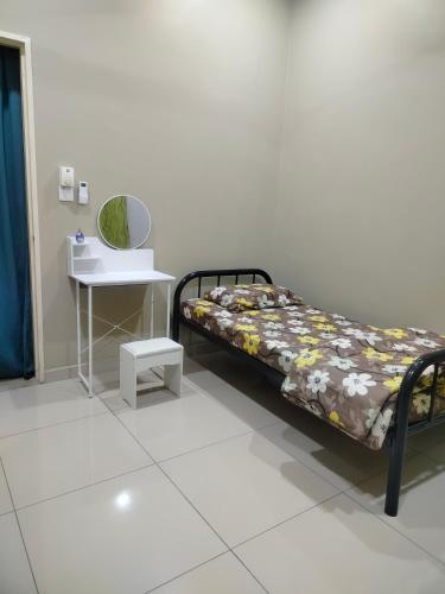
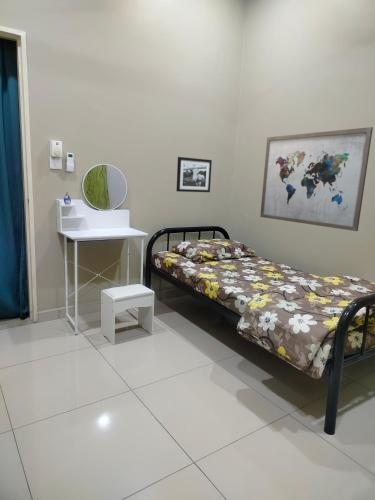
+ wall art (307, 179)
+ picture frame (194, 175)
